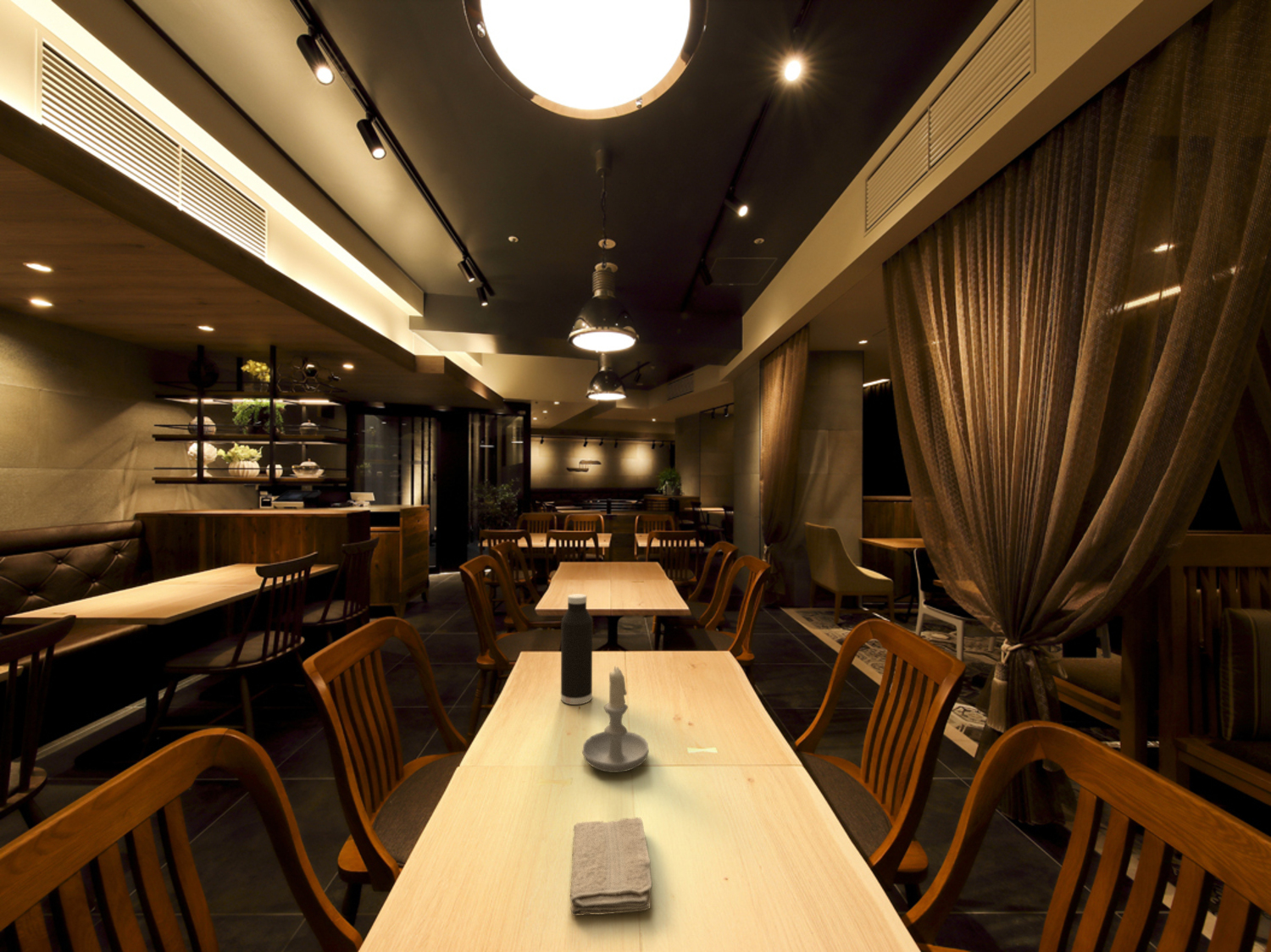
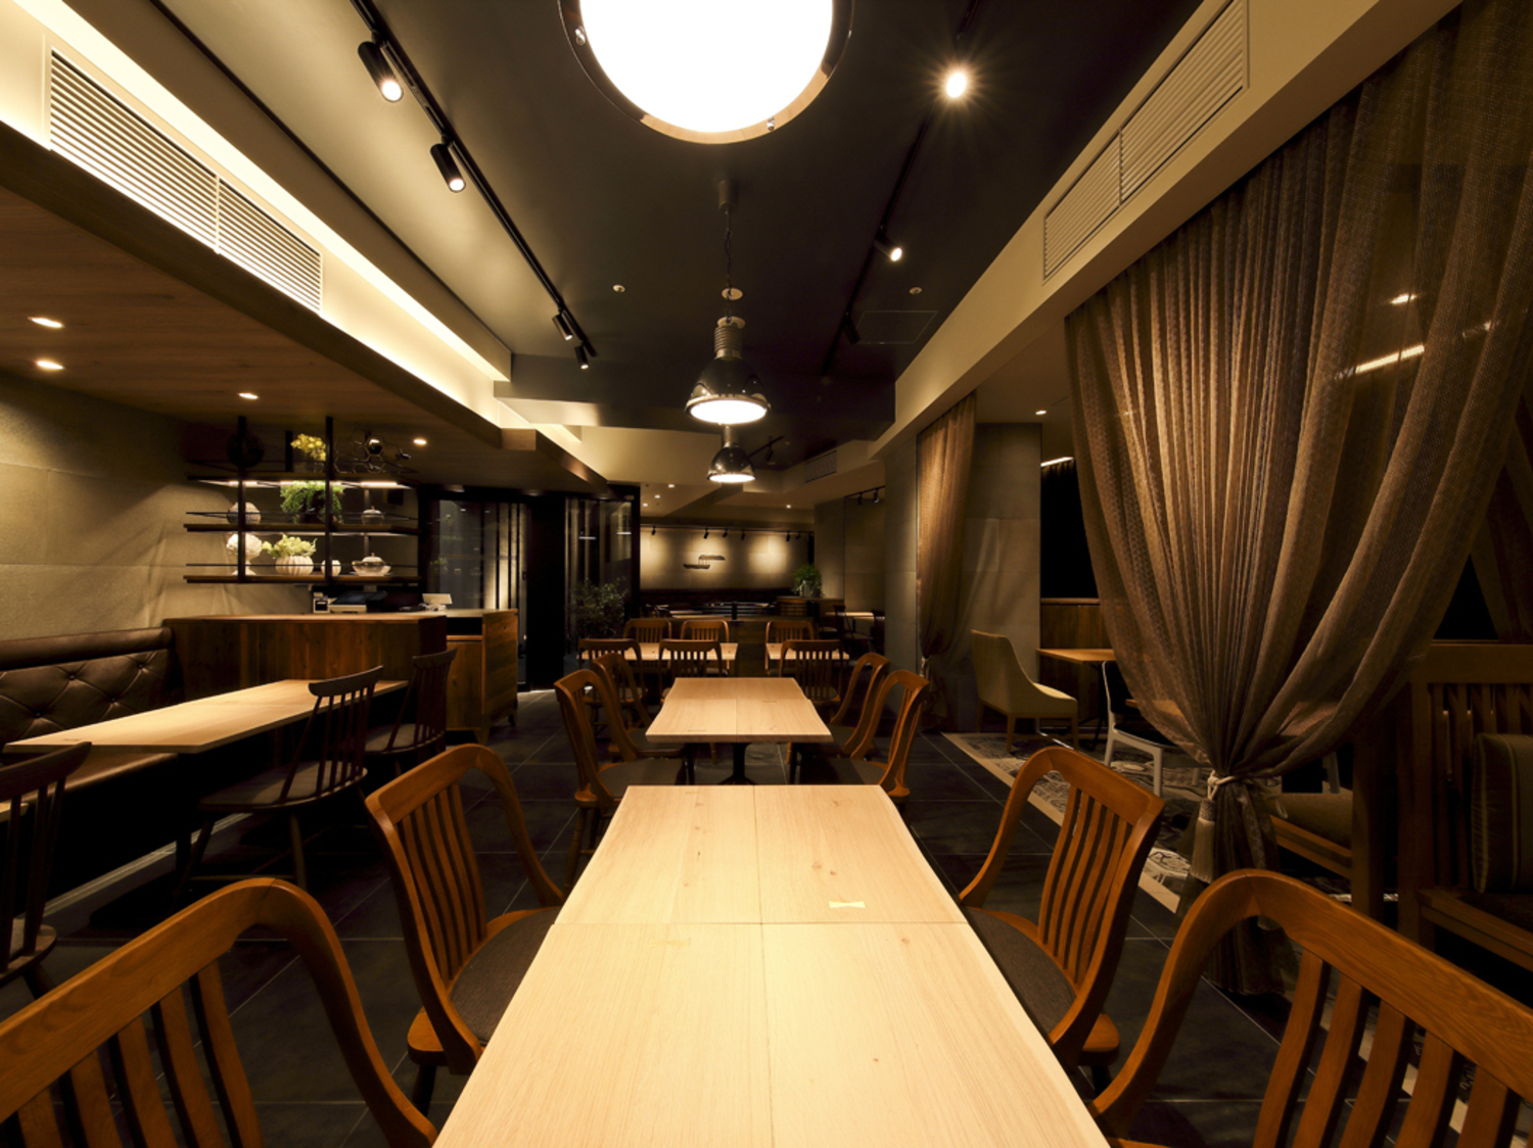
- candle (615, 713)
- water bottle (576, 646)
- washcloth (609, 860)
